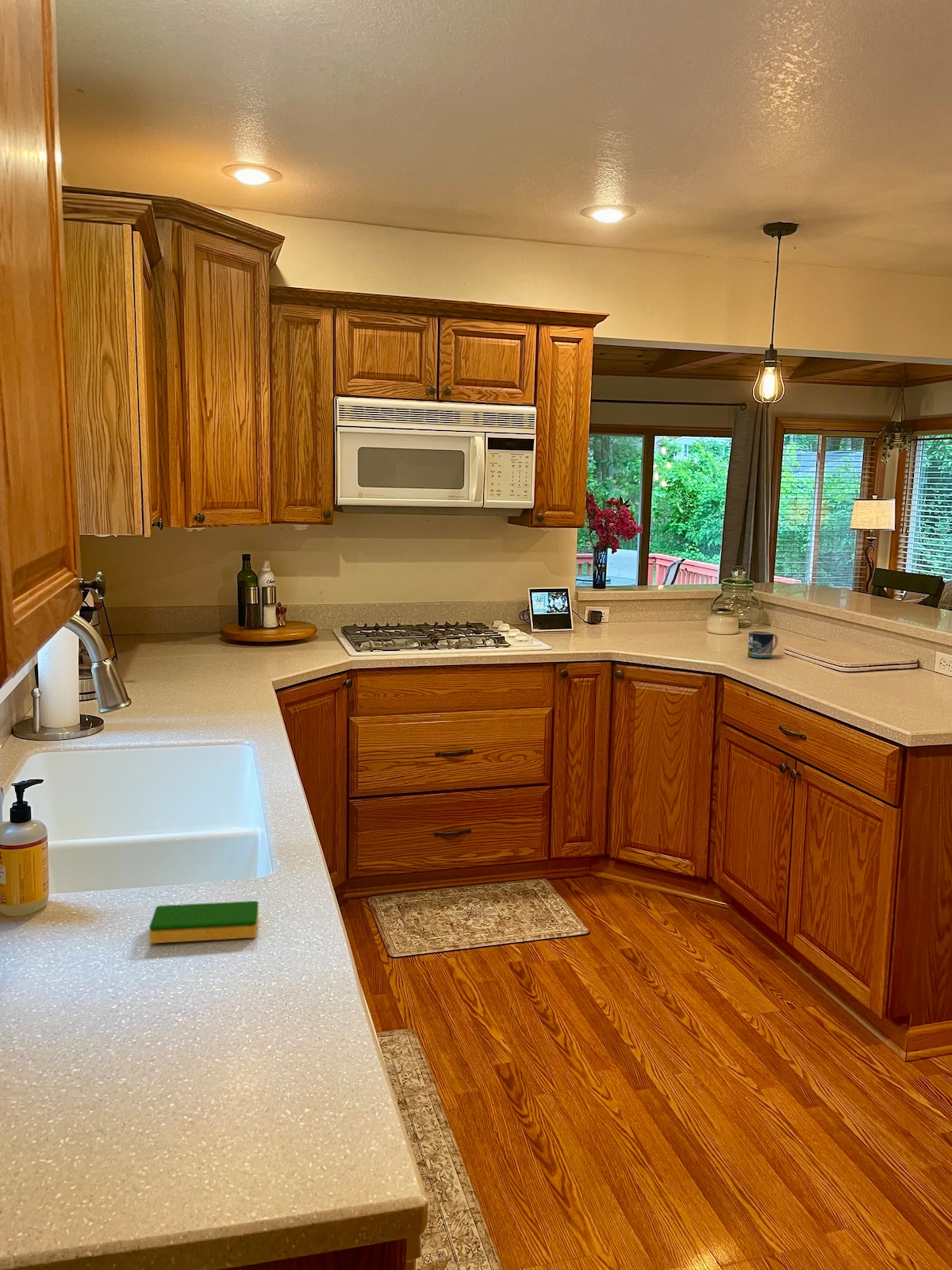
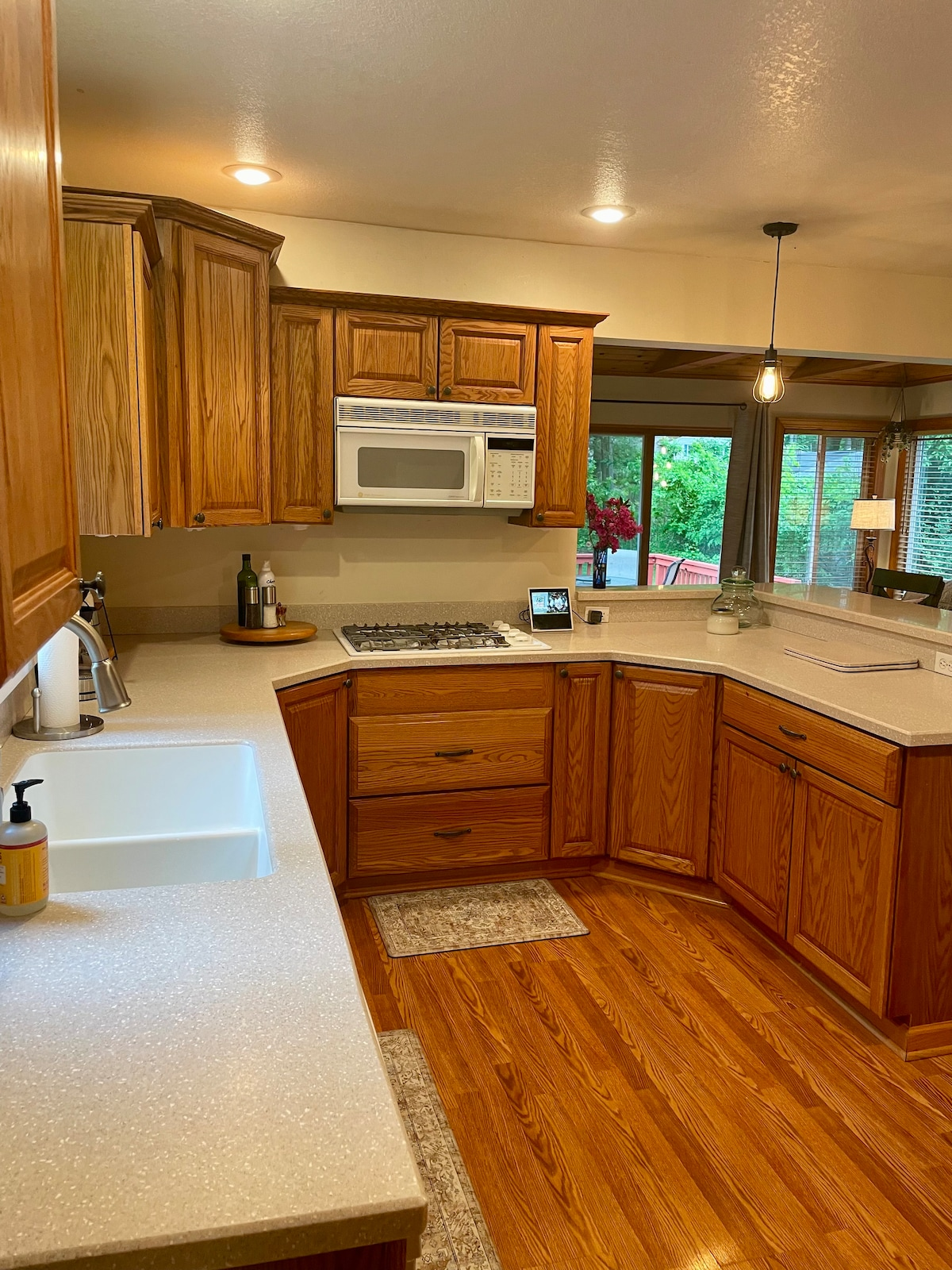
- mug (764, 644)
- dish sponge (205, 921)
